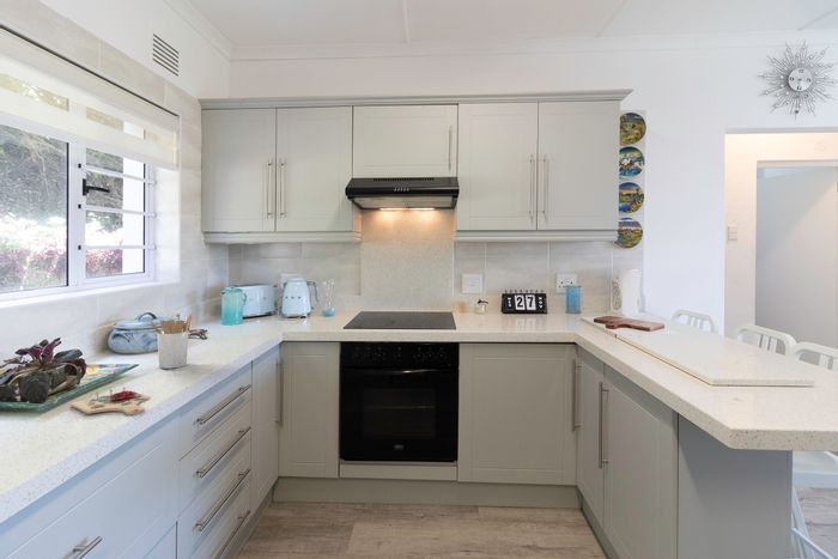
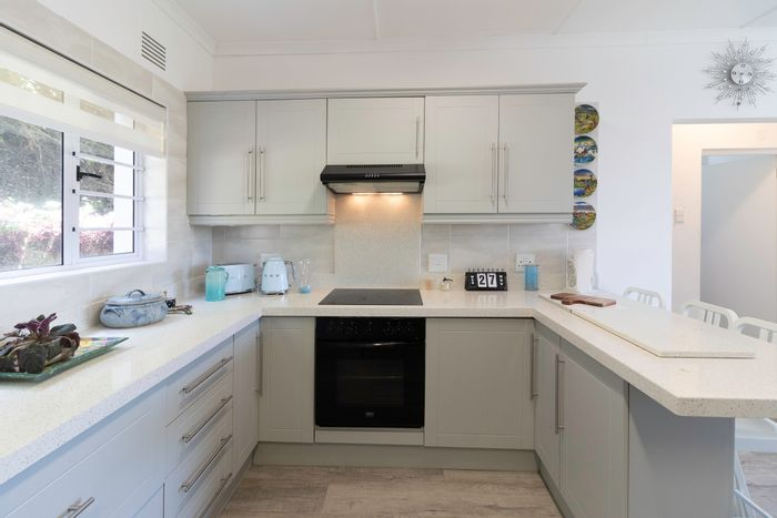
- cutting board (119, 400)
- utensil holder (172, 341)
